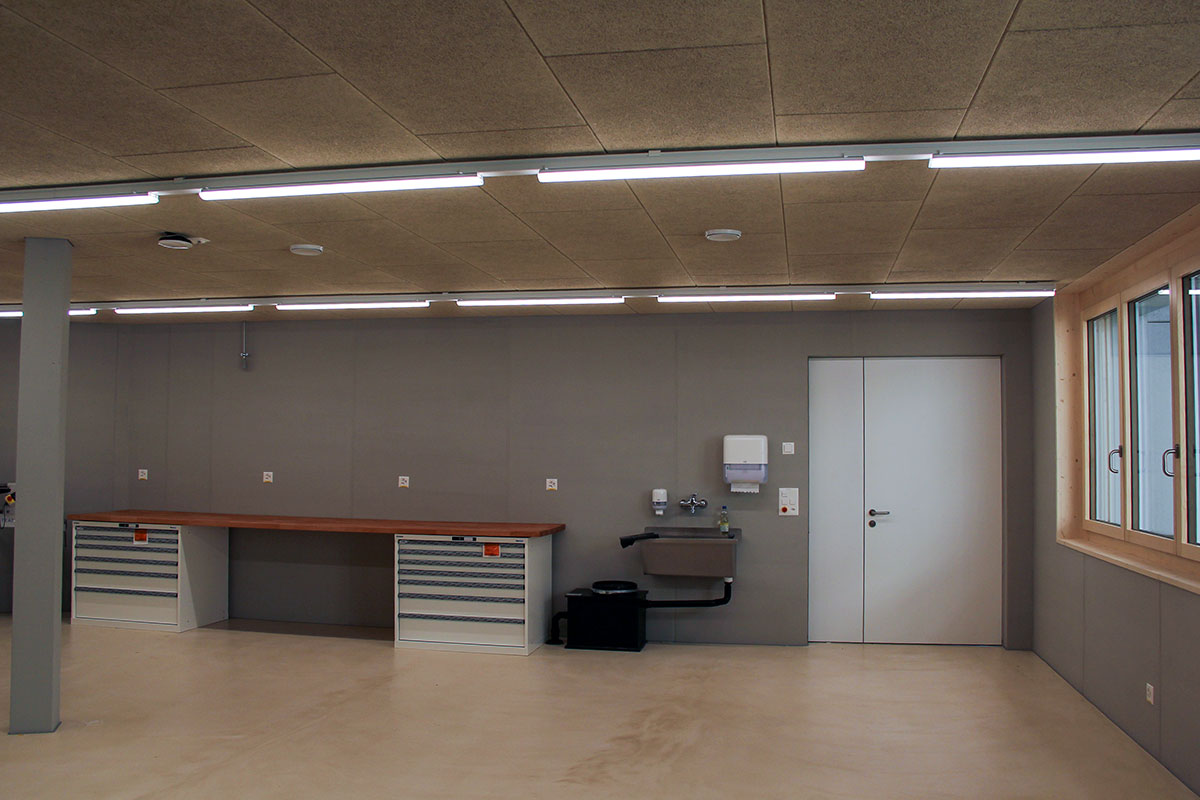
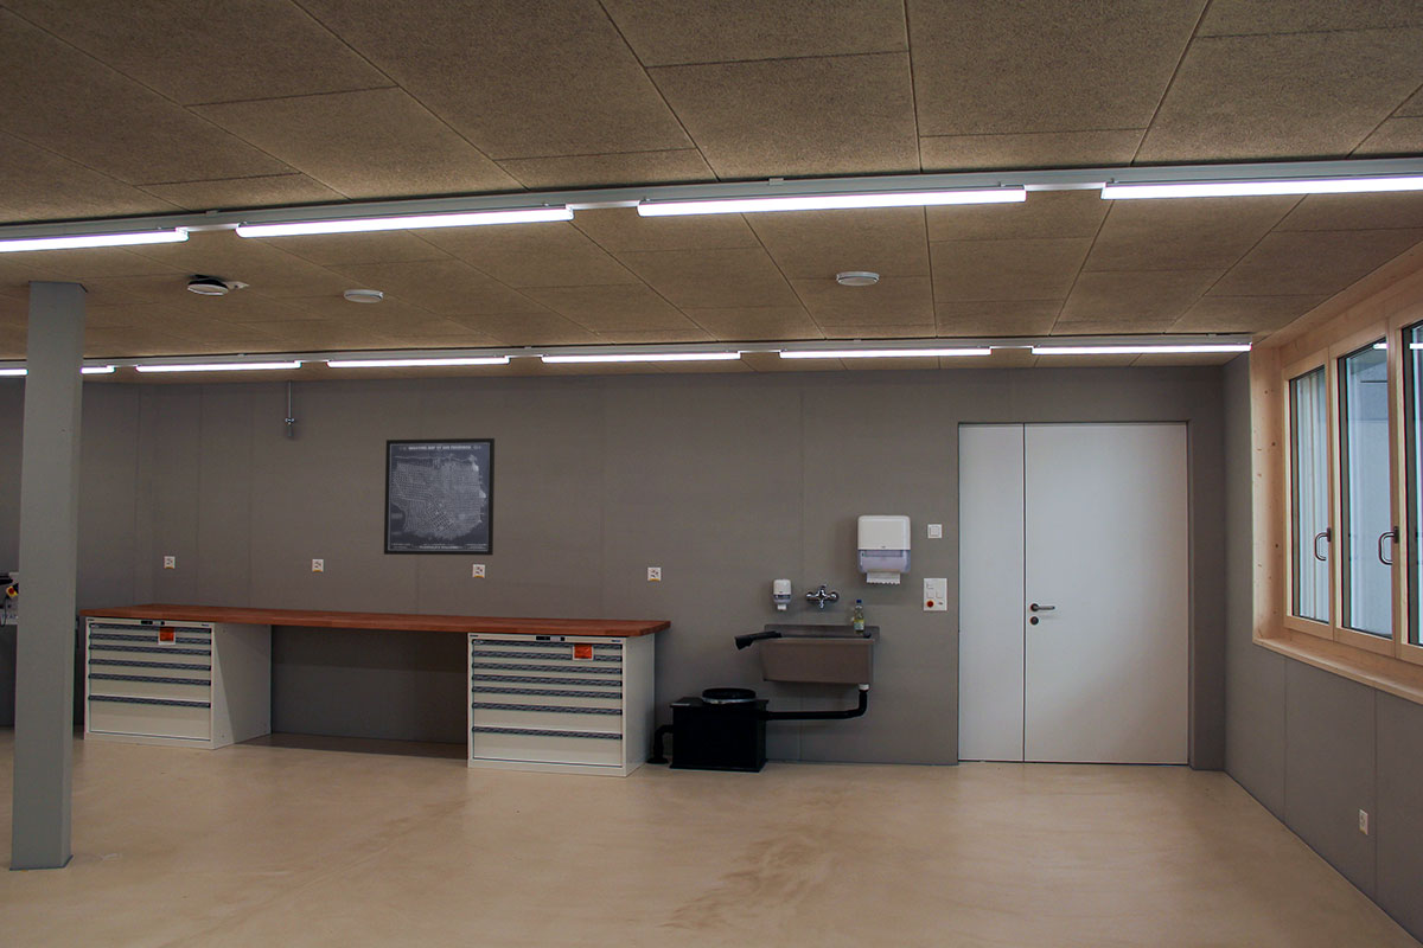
+ wall art (439, 497)
